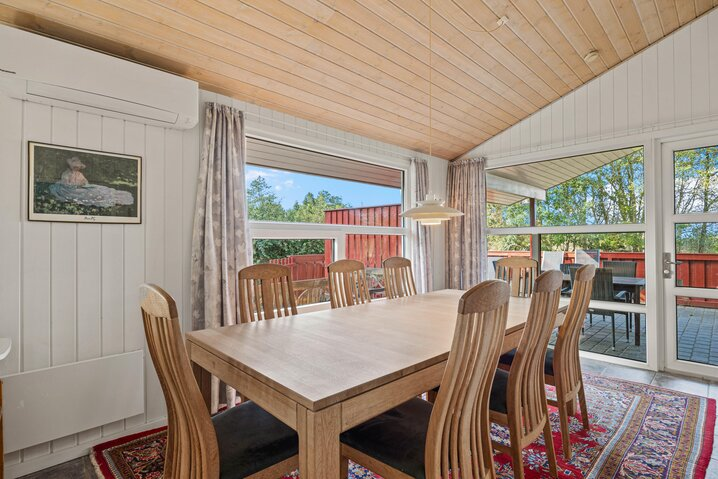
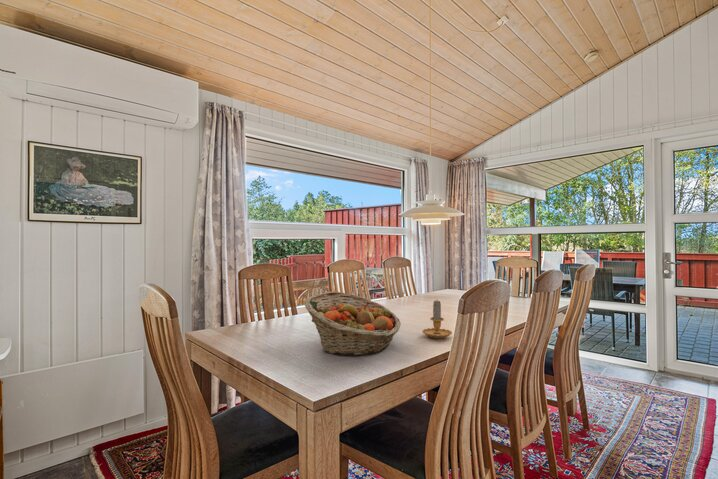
+ fruit basket (353, 320)
+ candle (436, 316)
